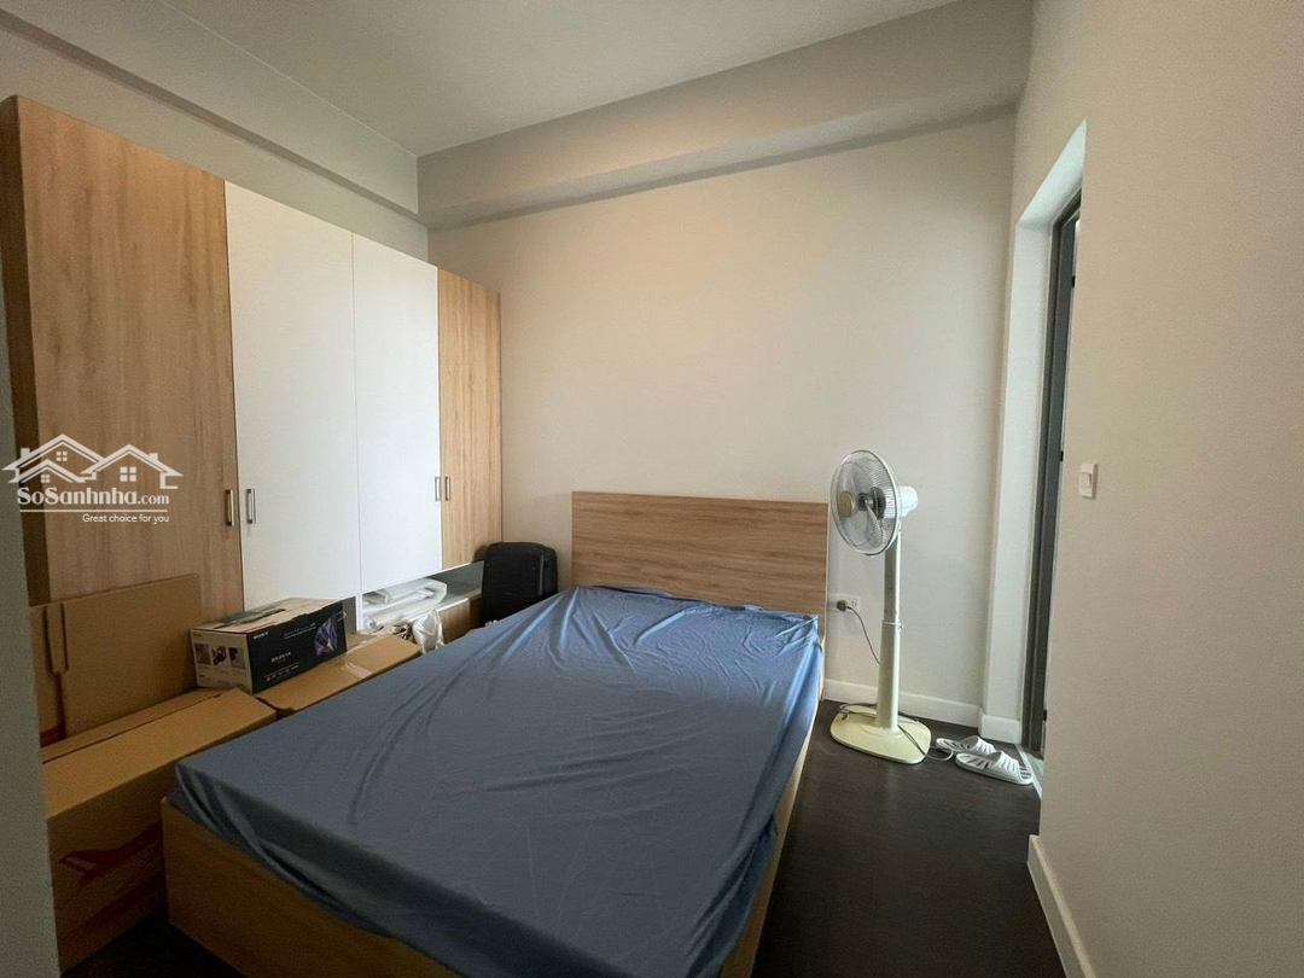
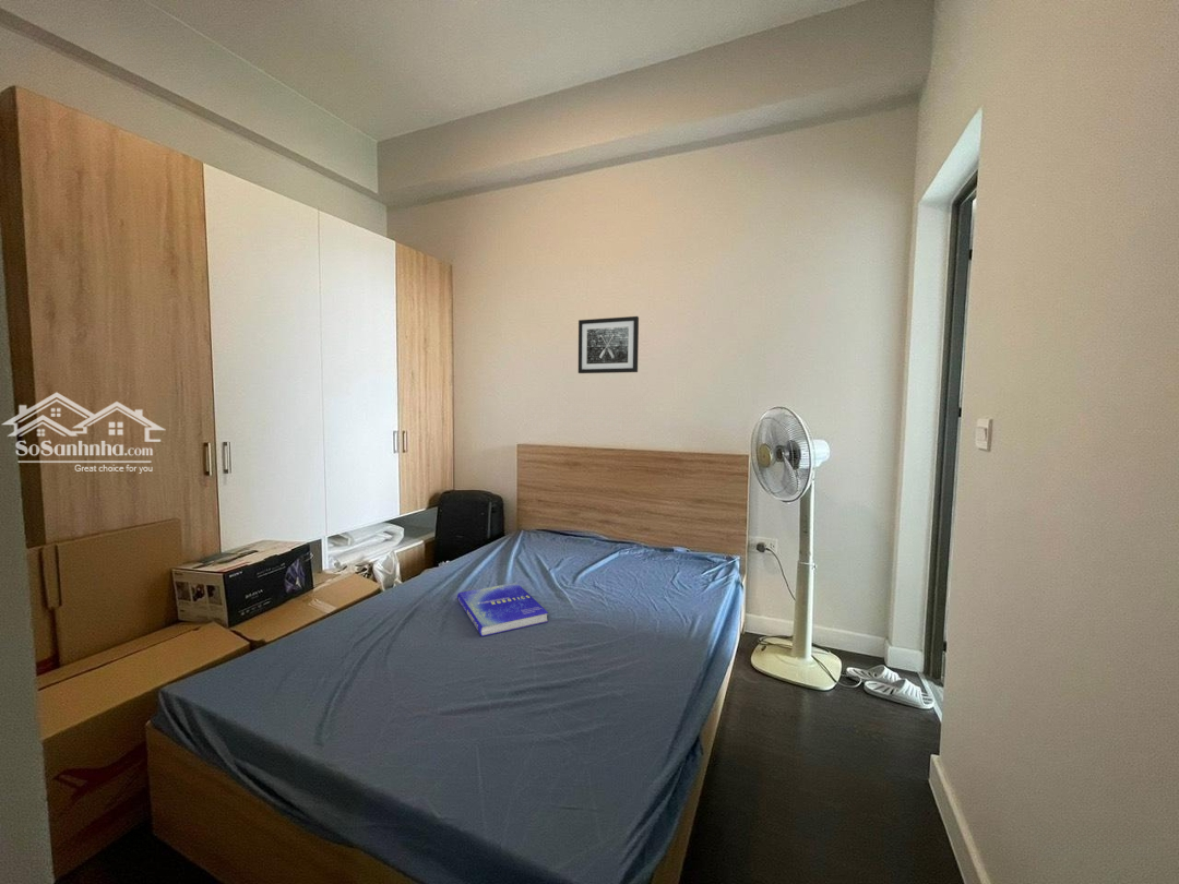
+ wall art (607, 345)
+ book (500, 606)
